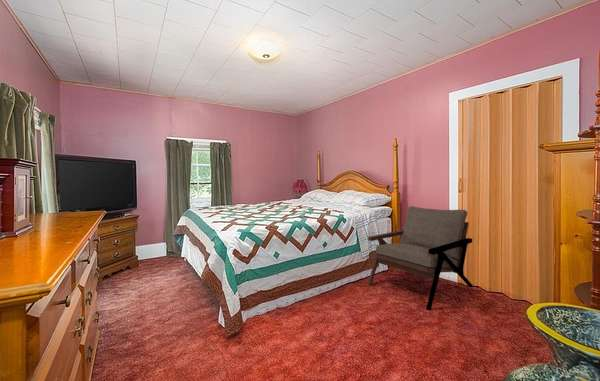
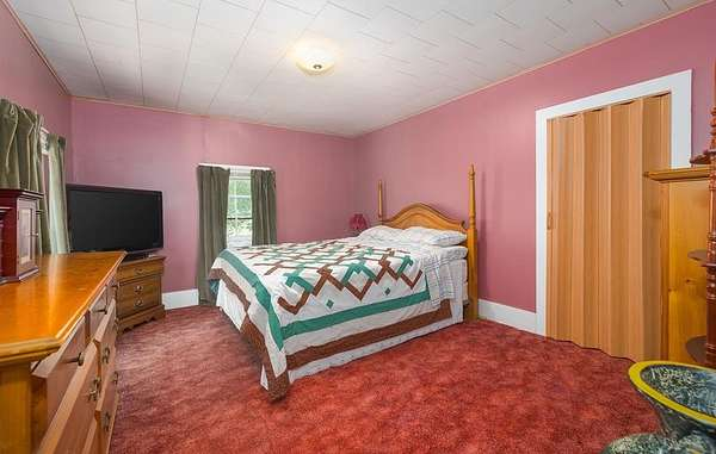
- armchair (418, 248)
